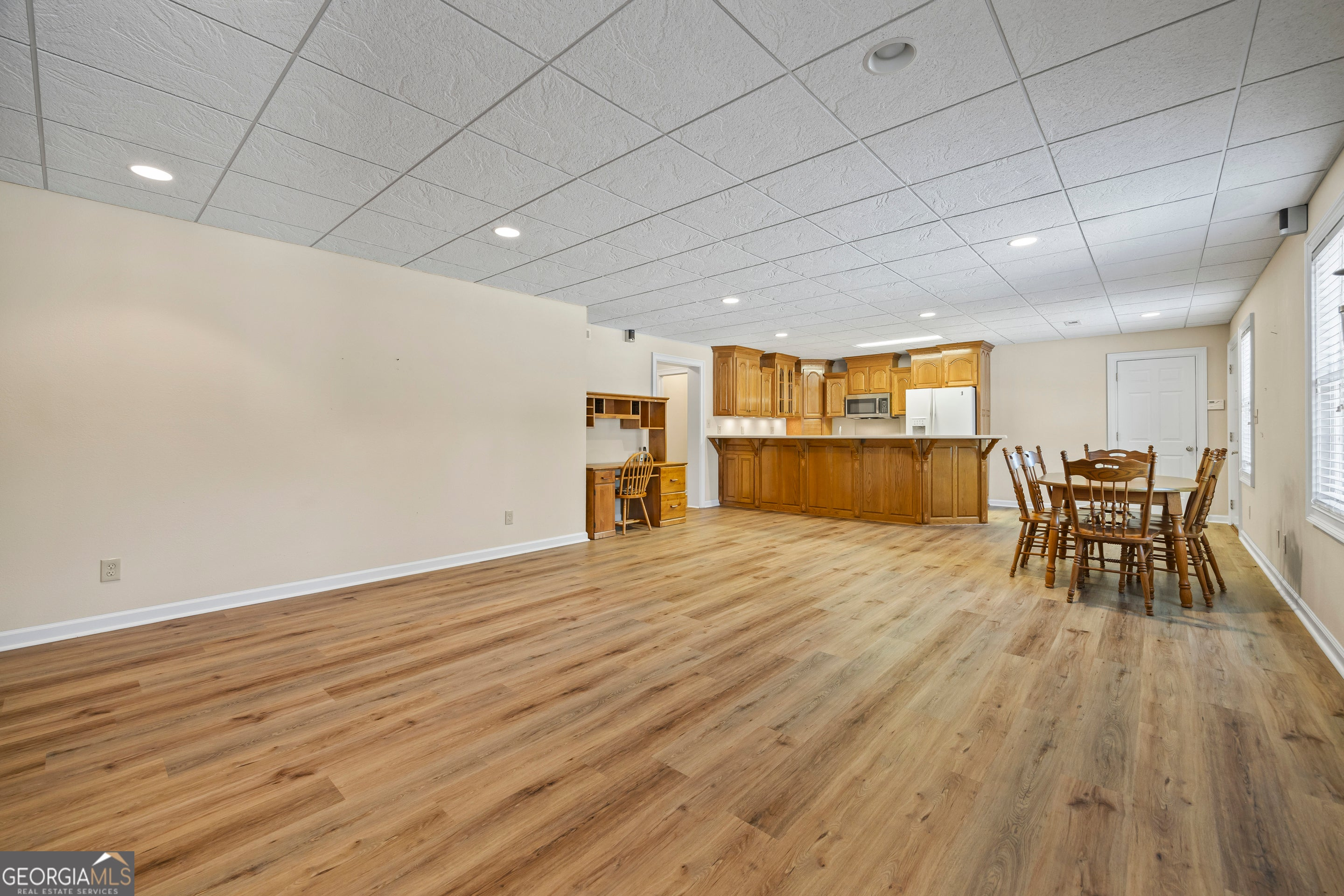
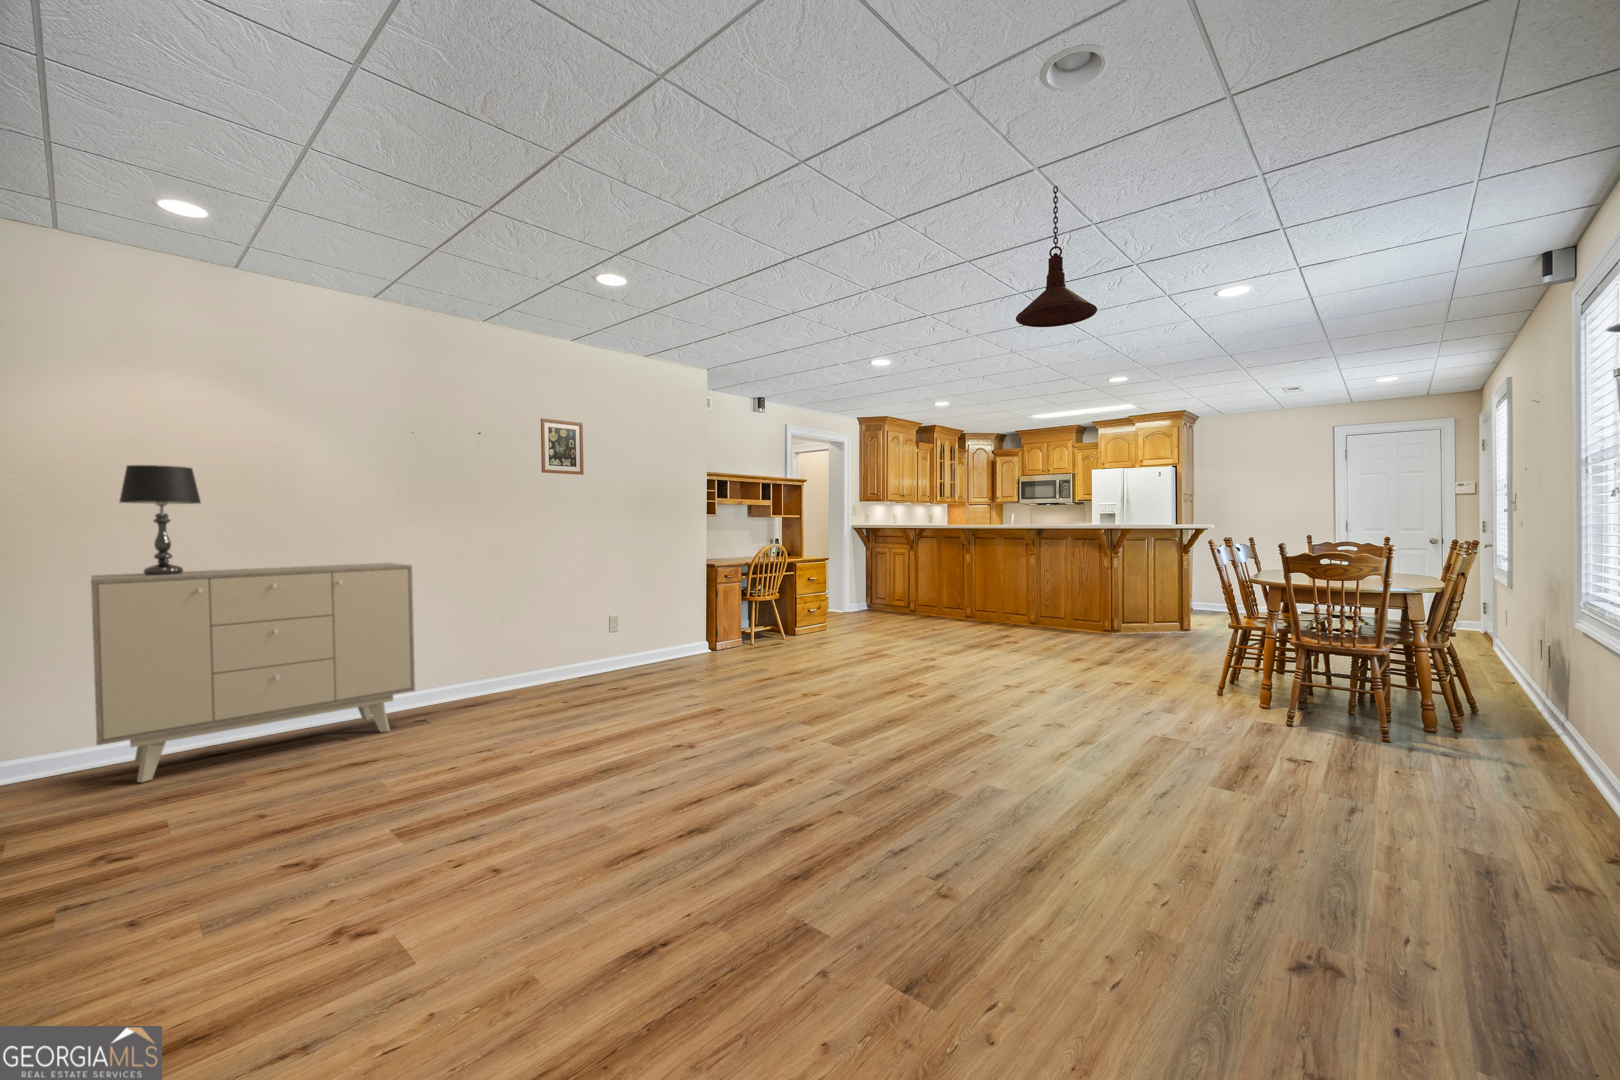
+ pendant light (1055, 248)
+ sideboard (269, 658)
+ table lamp (162, 521)
+ wall art (563, 447)
